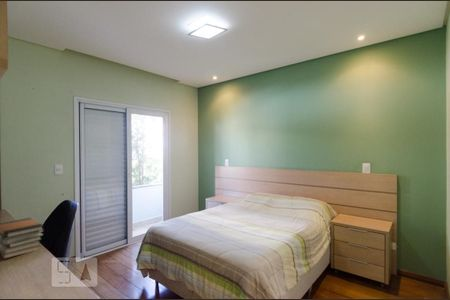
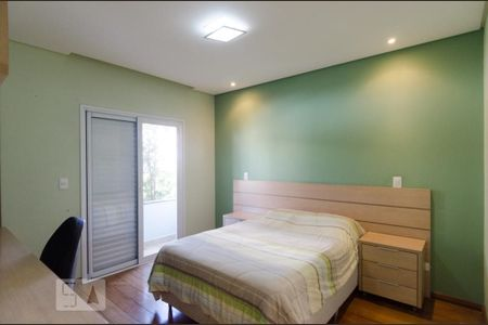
- book stack (18, 236)
